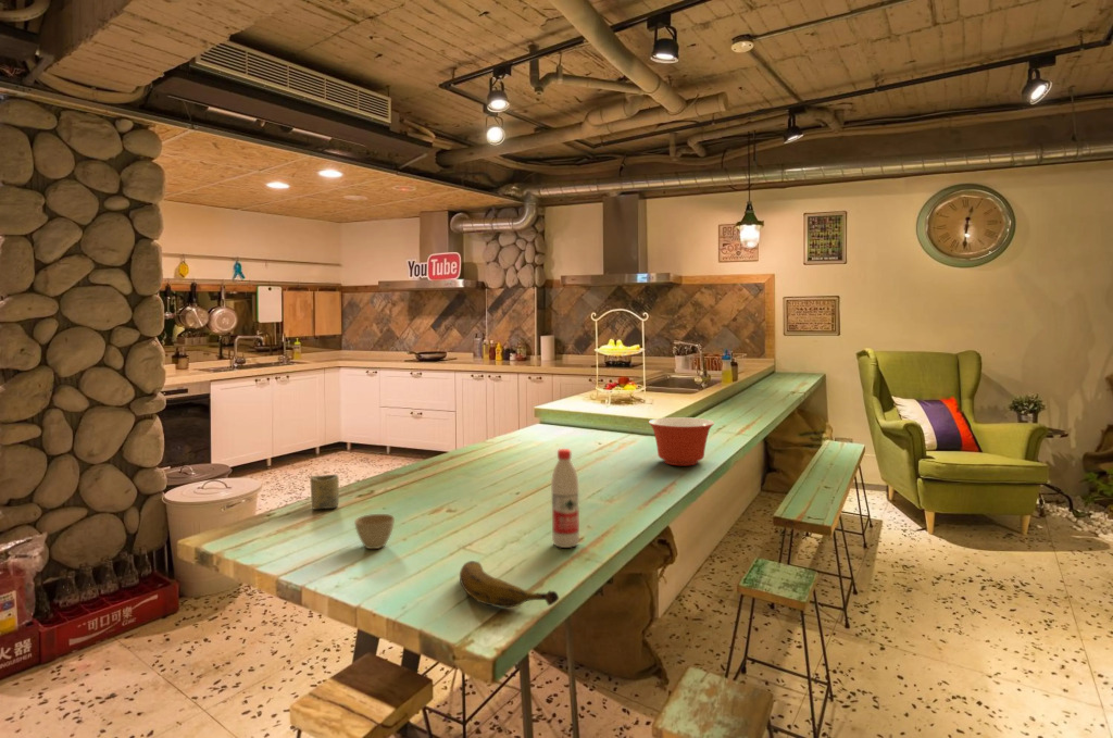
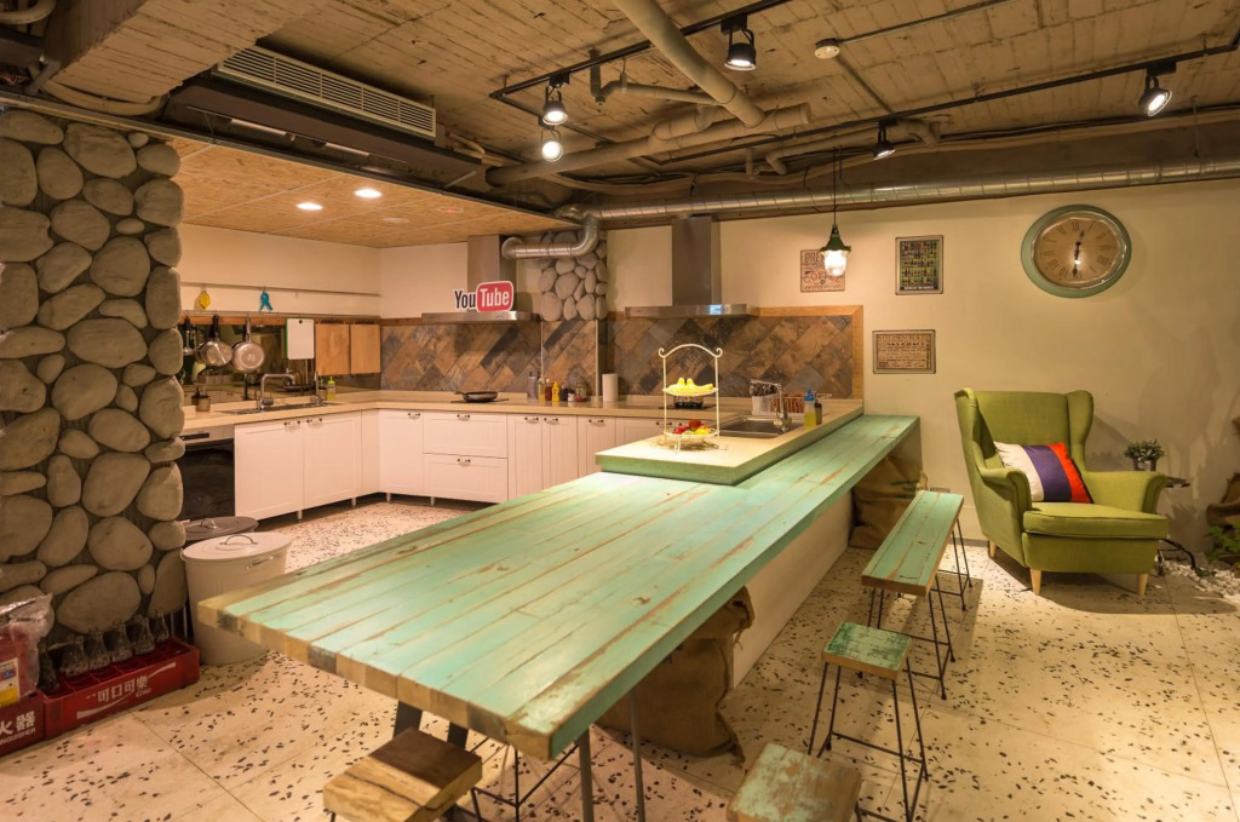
- banana (505, 581)
- cup (324, 491)
- water bottle (565, 497)
- mixing bowl (680, 441)
- flower pot (375, 531)
